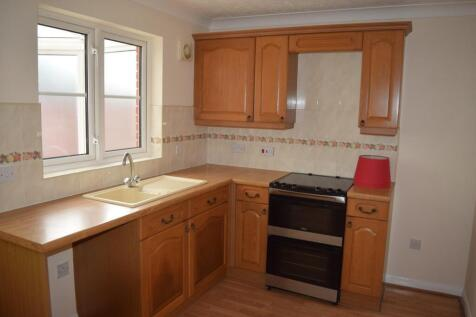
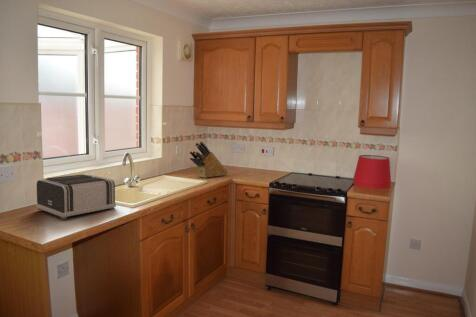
+ knife block (208, 158)
+ toaster (79, 193)
